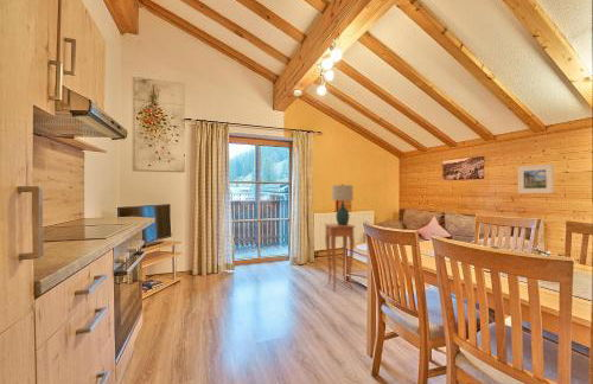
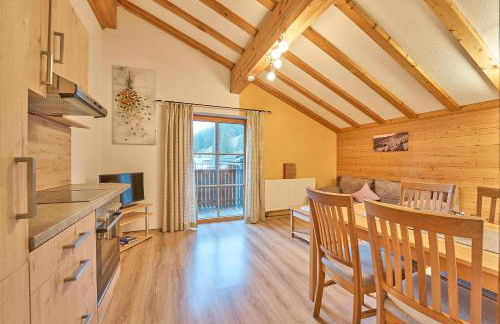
- side table (343, 255)
- table lamp (342, 204)
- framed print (534, 179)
